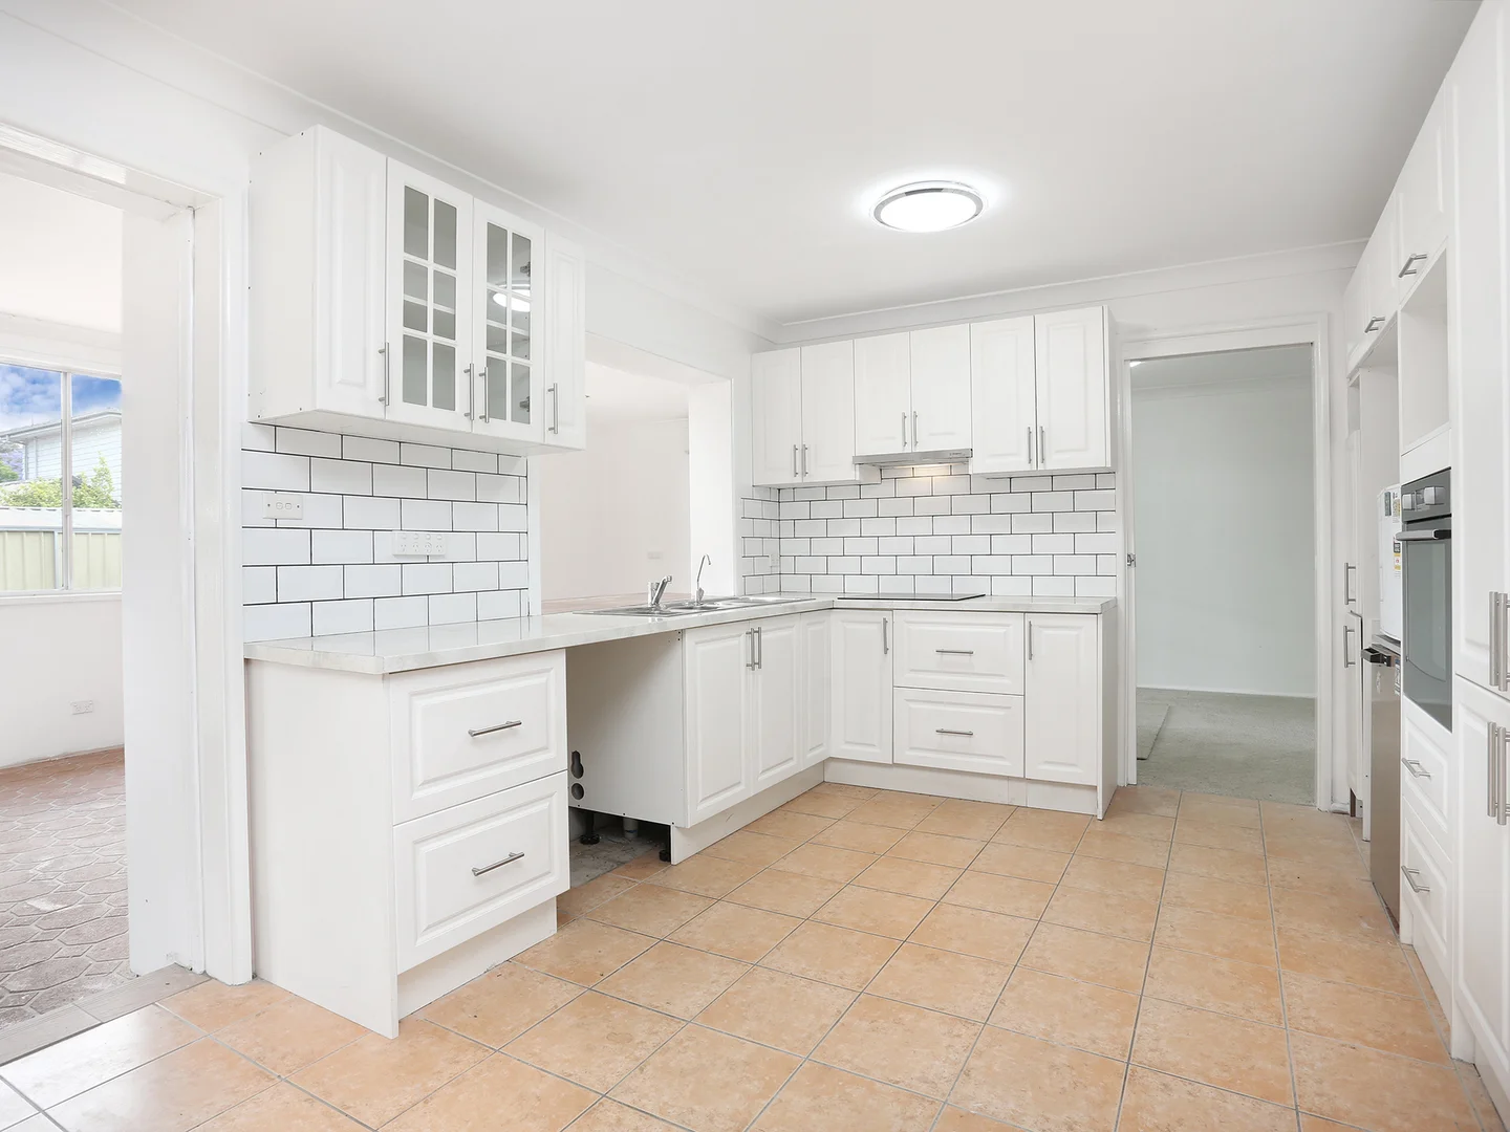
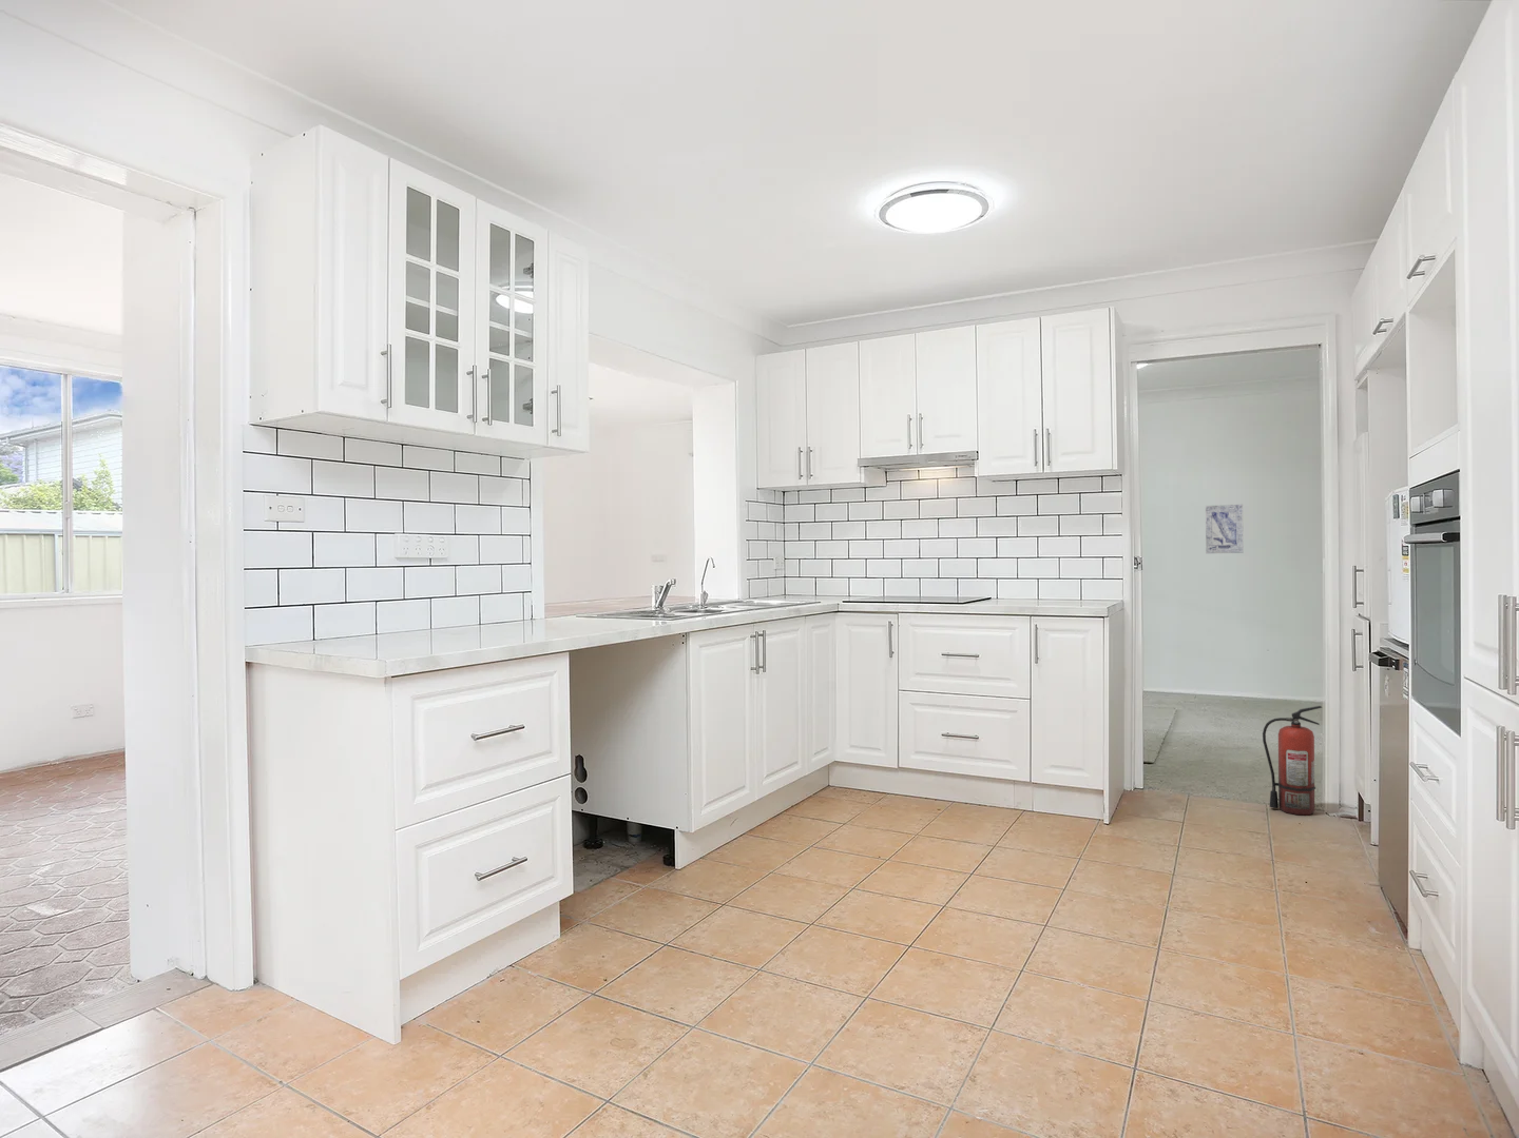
+ wall art (1224, 530)
+ fire extinguisher (1292, 757)
